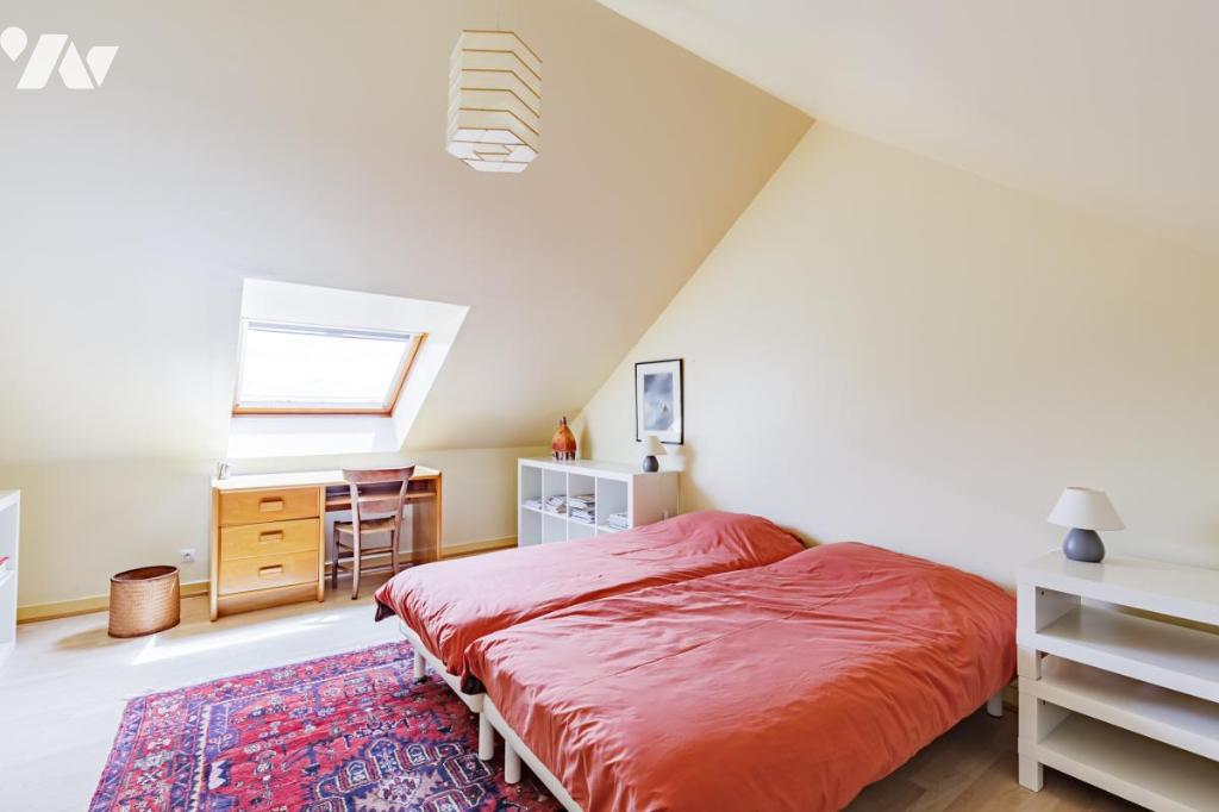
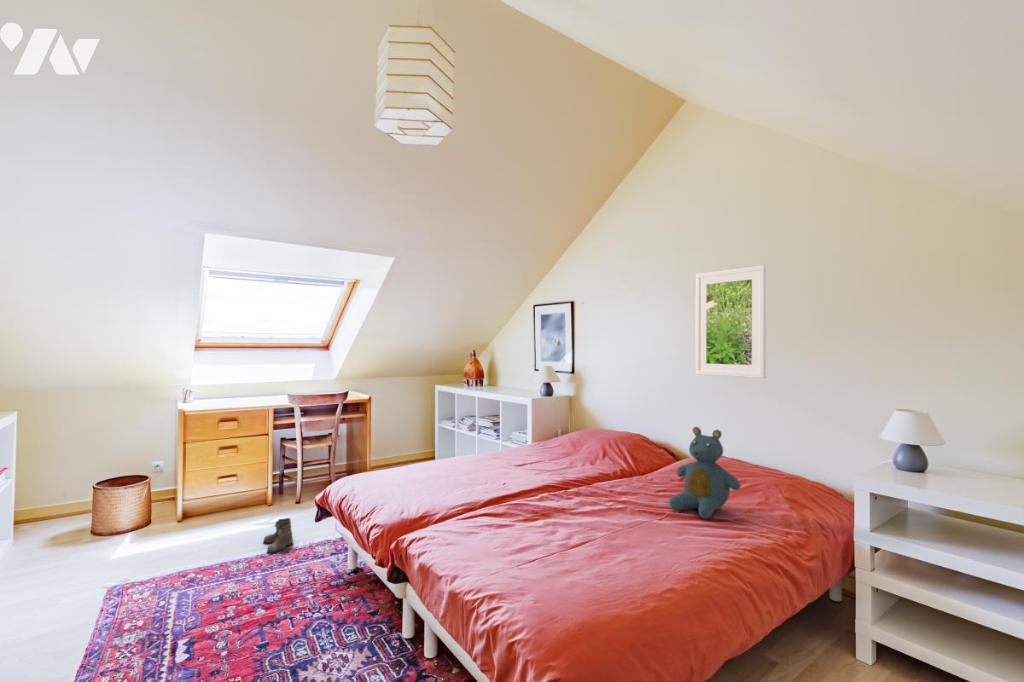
+ teddy bear (700, 469)
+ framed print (728, 323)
+ boots (278, 533)
